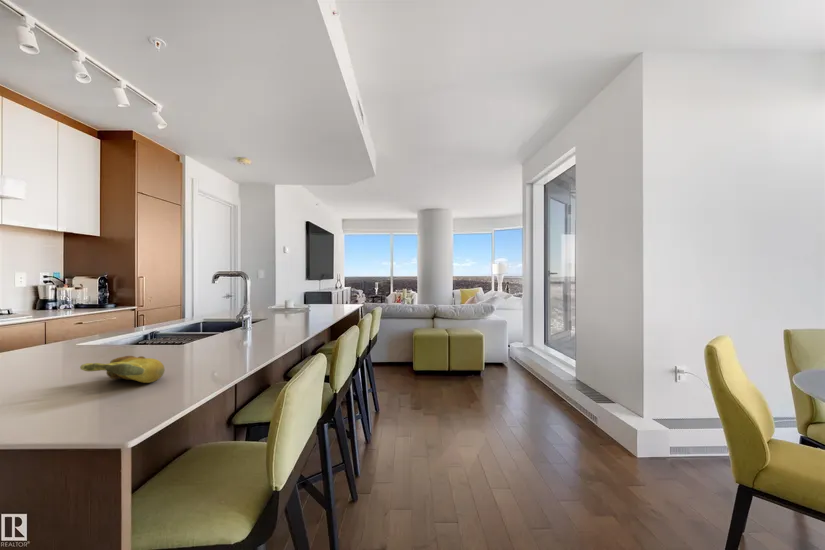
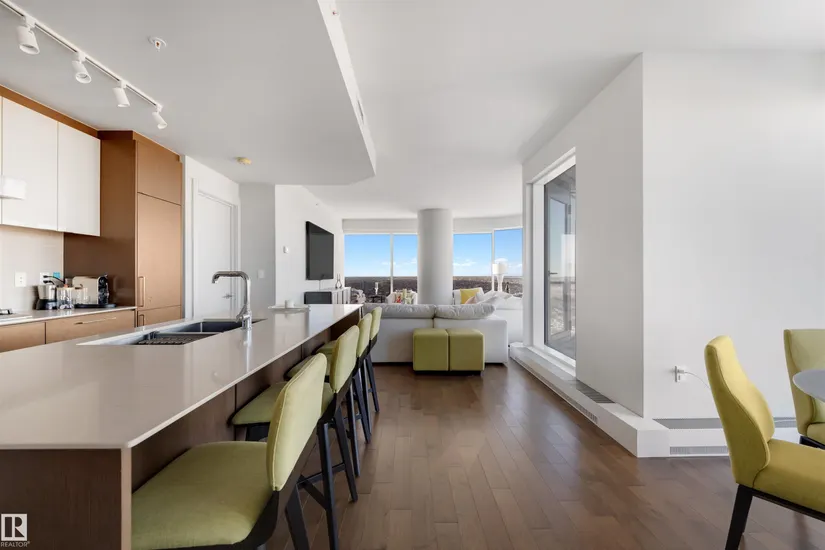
- banana bunch (123, 369)
